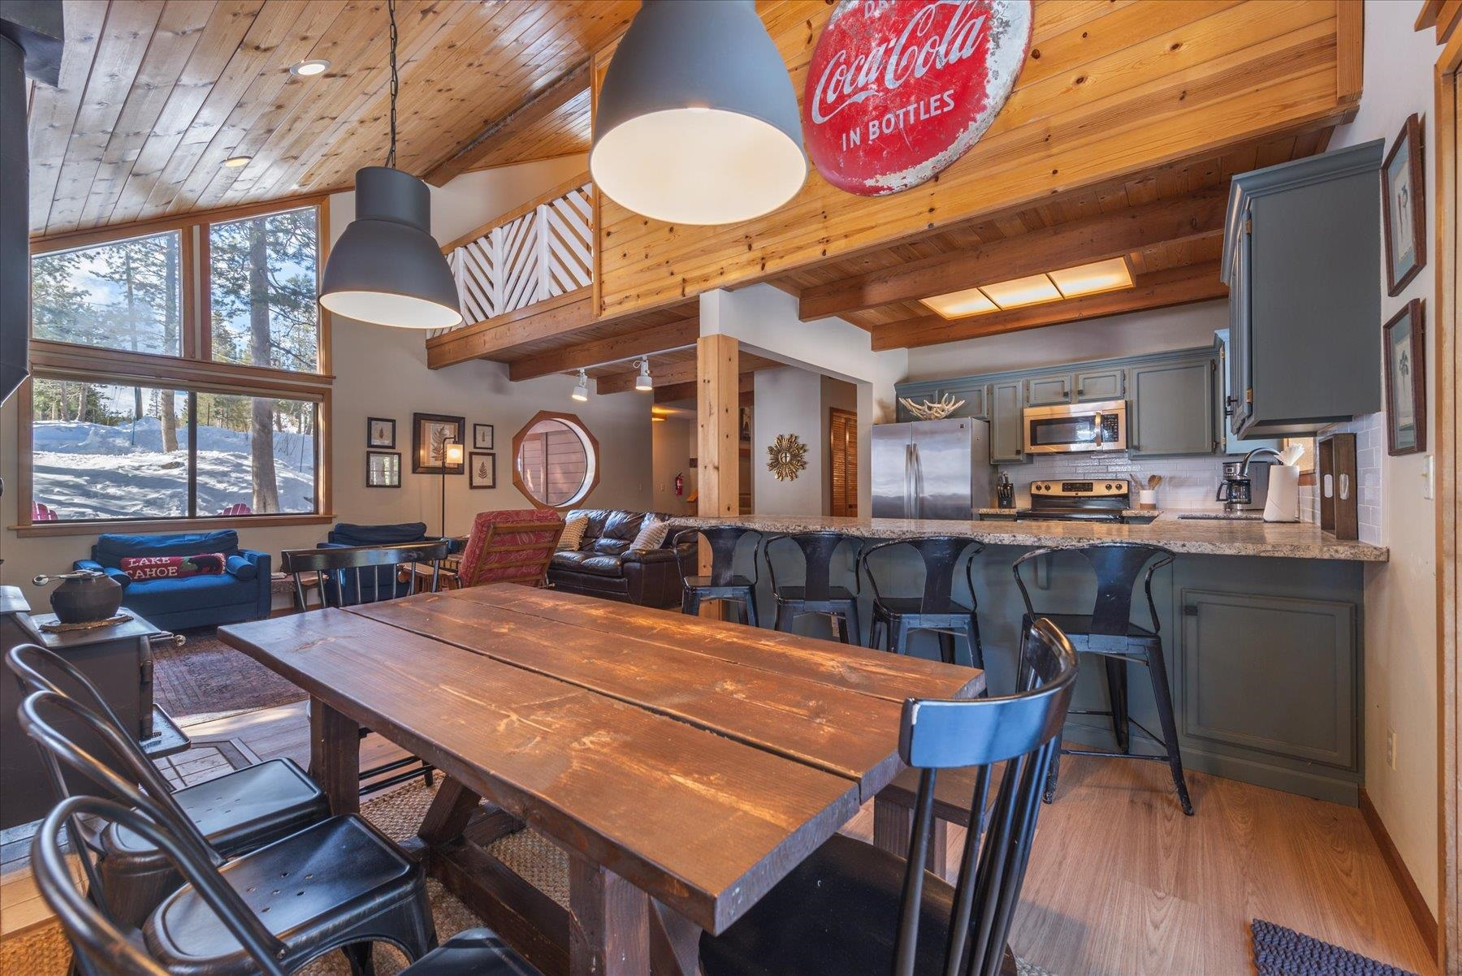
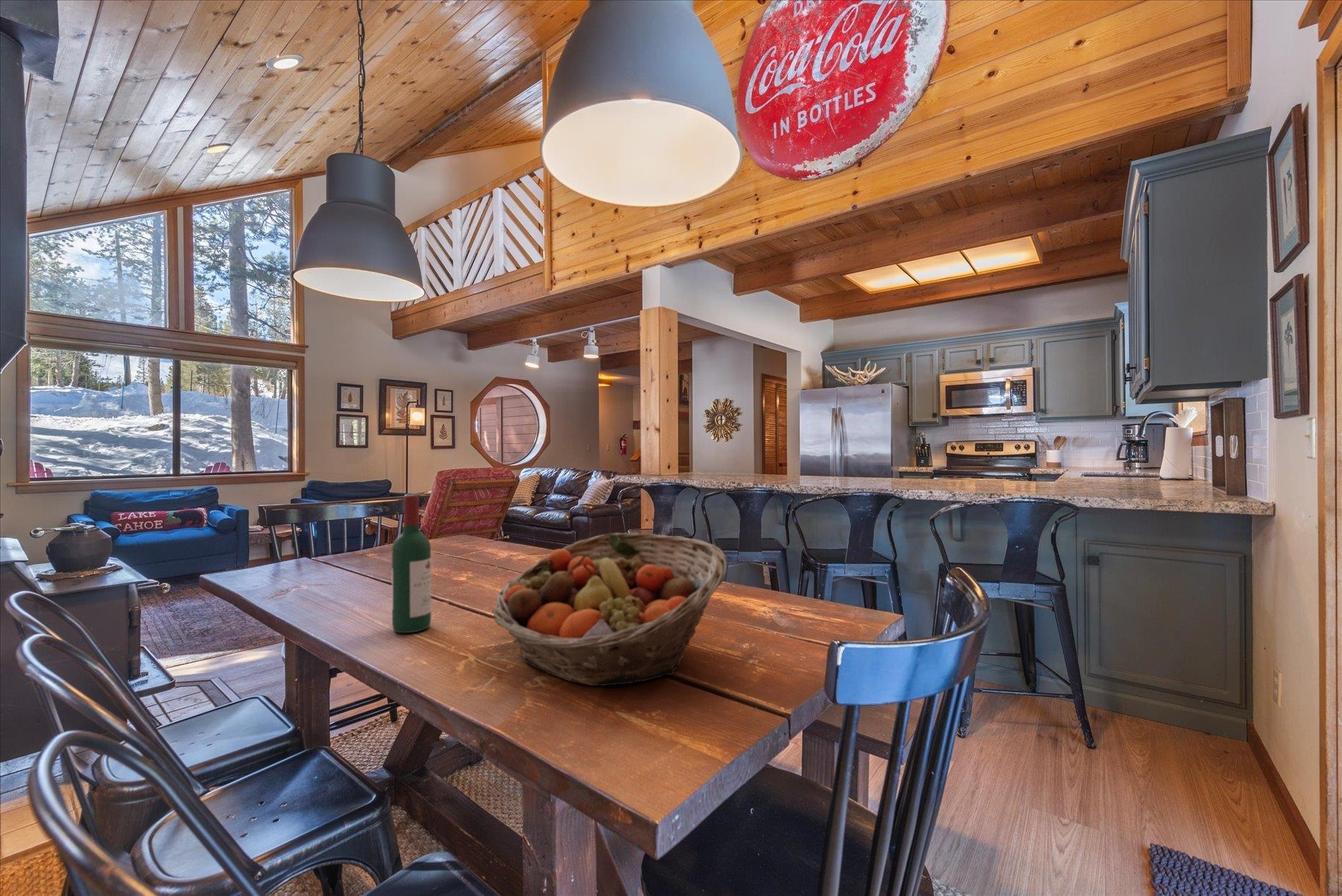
+ fruit basket (609, 598)
+ wine bottle (412, 561)
